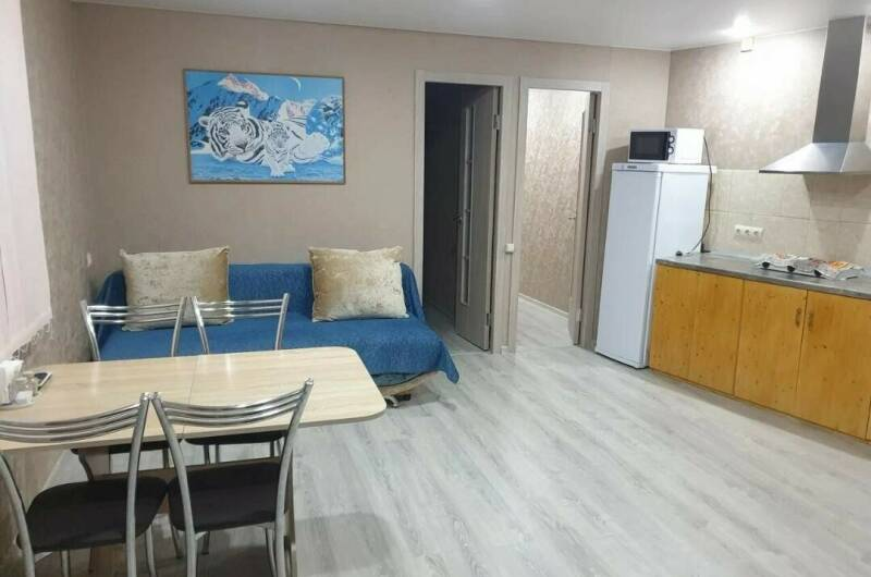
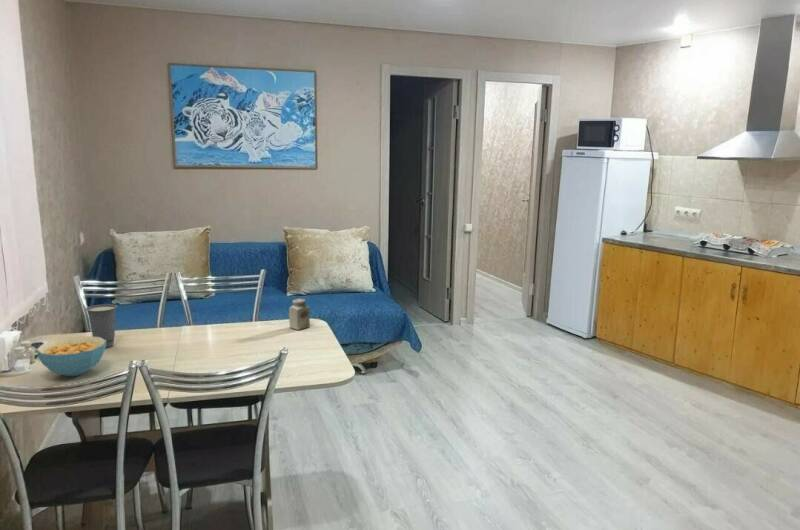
+ salt shaker (299, 313)
+ cup (103, 326)
+ cereal bowl (73, 359)
